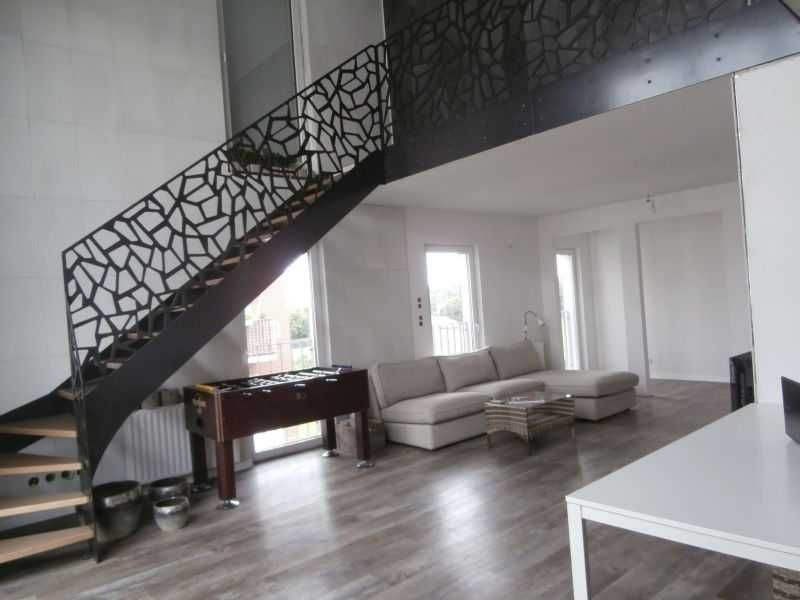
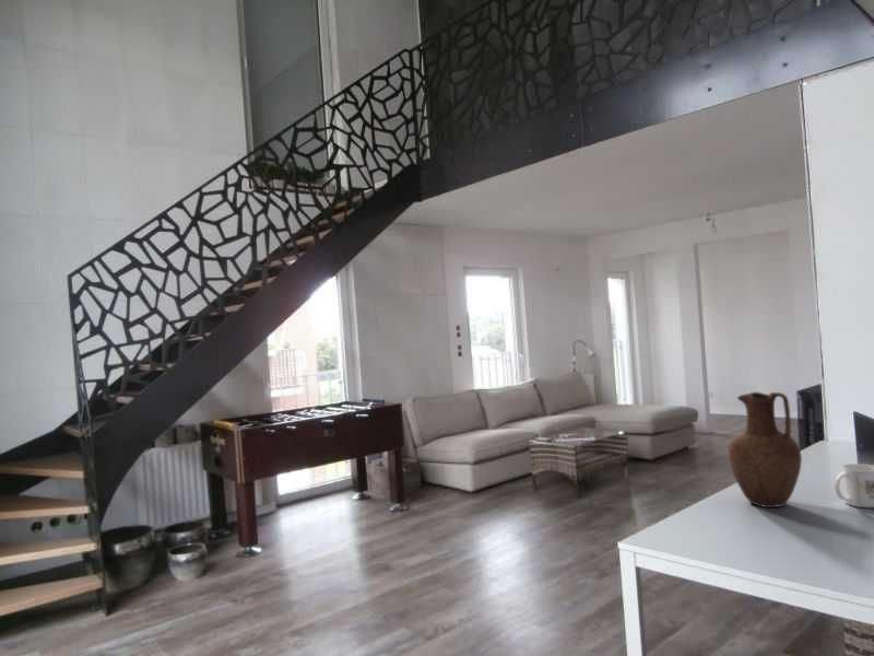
+ mug (858, 484)
+ vase (763, 447)
